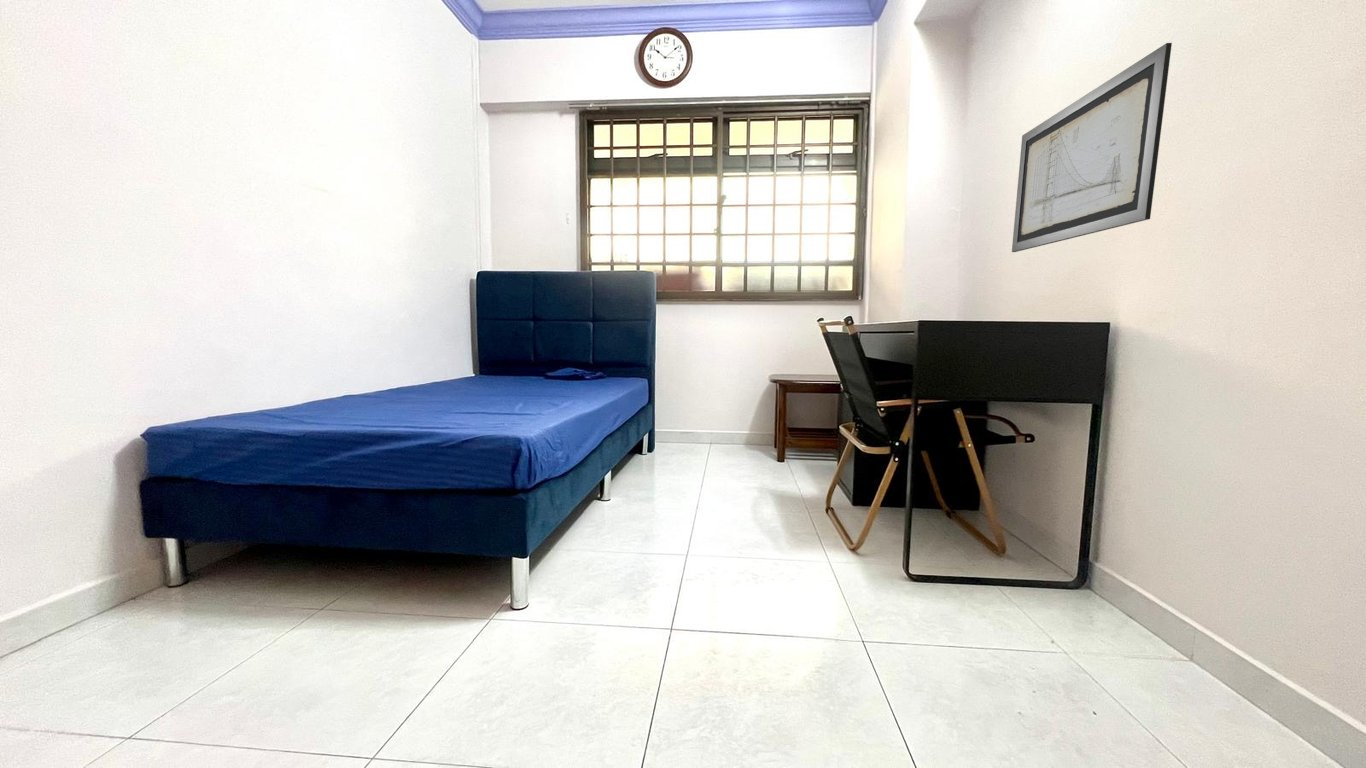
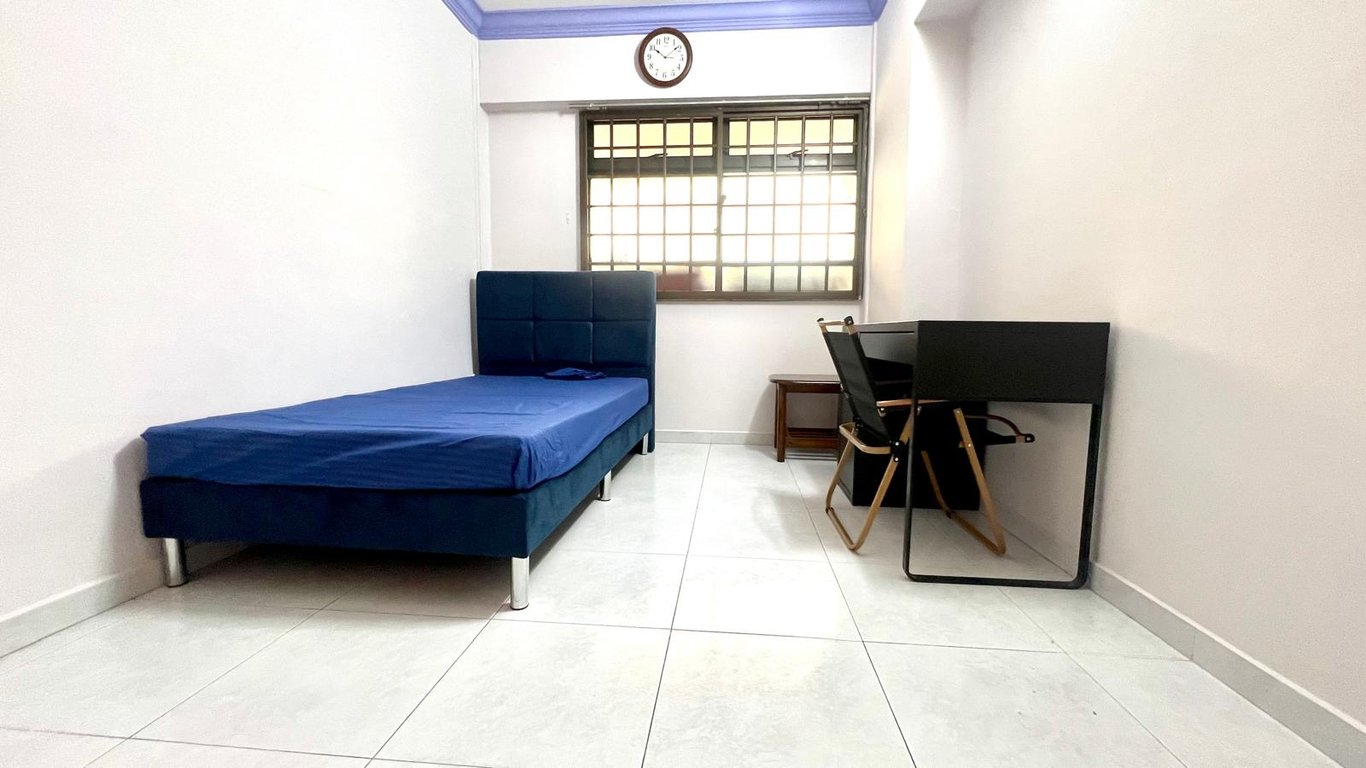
- wall art (1074, 169)
